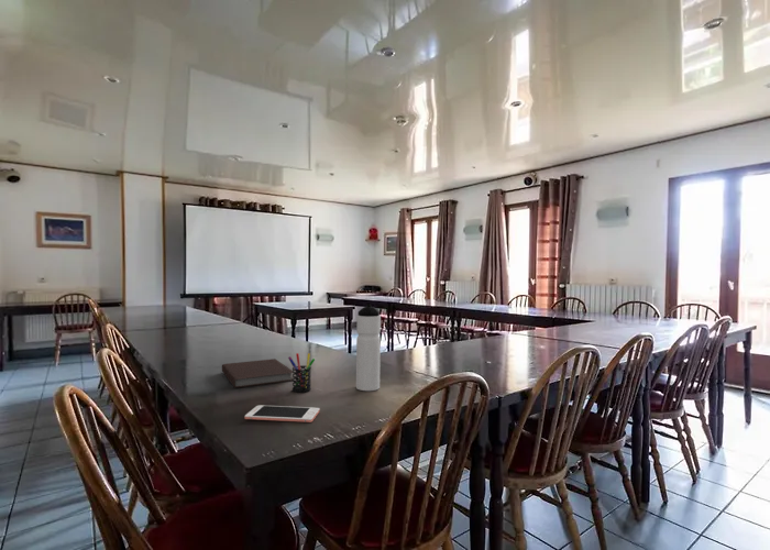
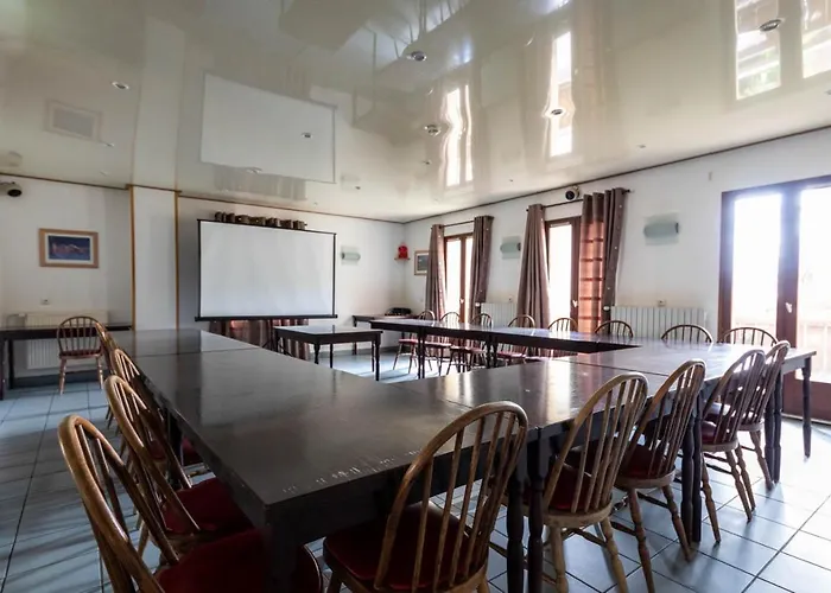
- cell phone (283, 413)
- water bottle (367, 345)
- notebook (256, 372)
- pen holder (304, 371)
